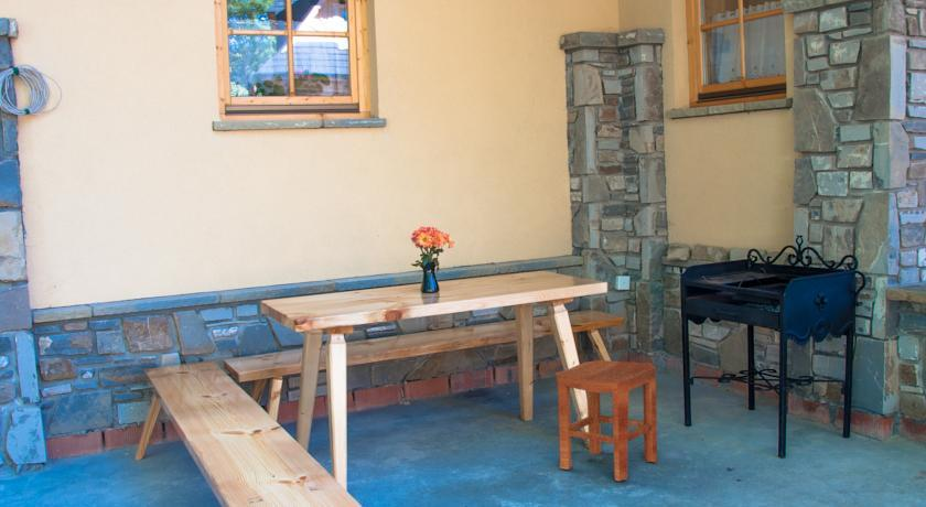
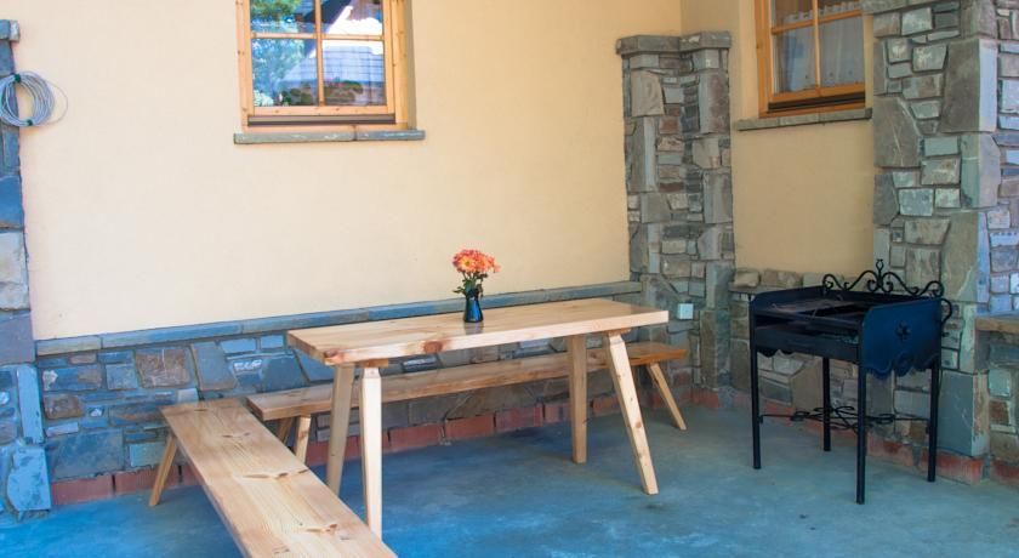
- stool (606, 417)
